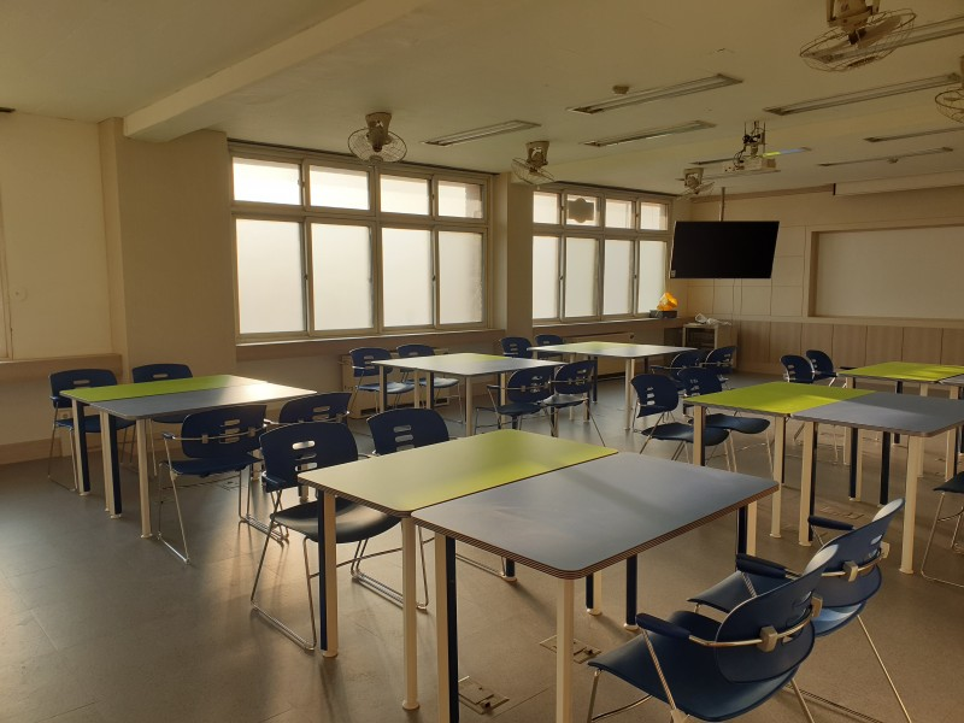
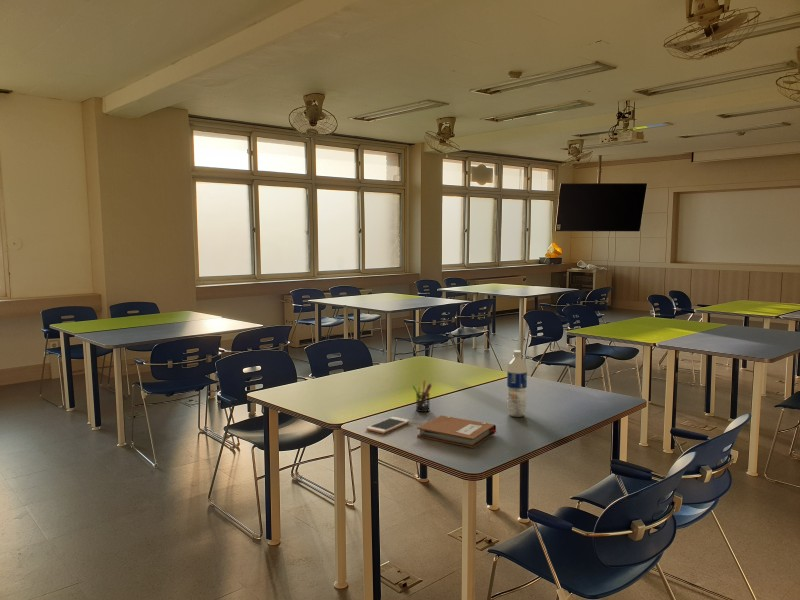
+ water bottle (516, 383)
+ notebook (458, 430)
+ pen holder (421, 395)
+ cell phone (388, 424)
